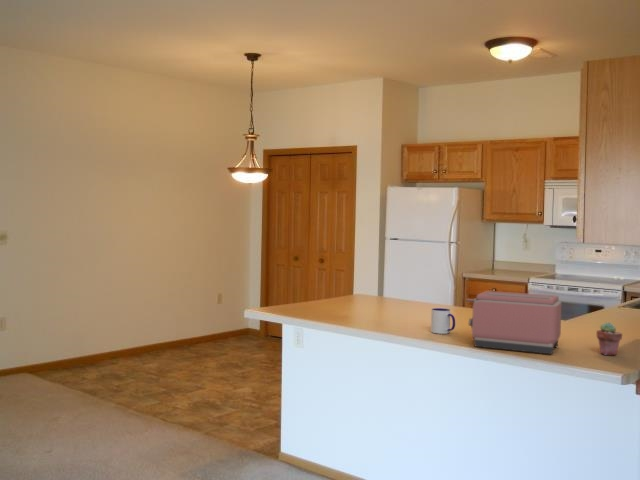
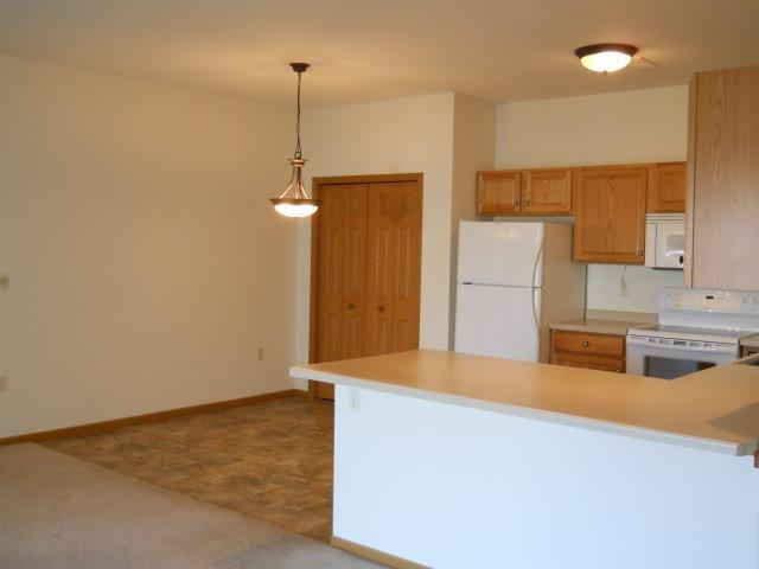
- potted succulent (609, 338)
- mug (443, 321)
- toaster (511, 320)
